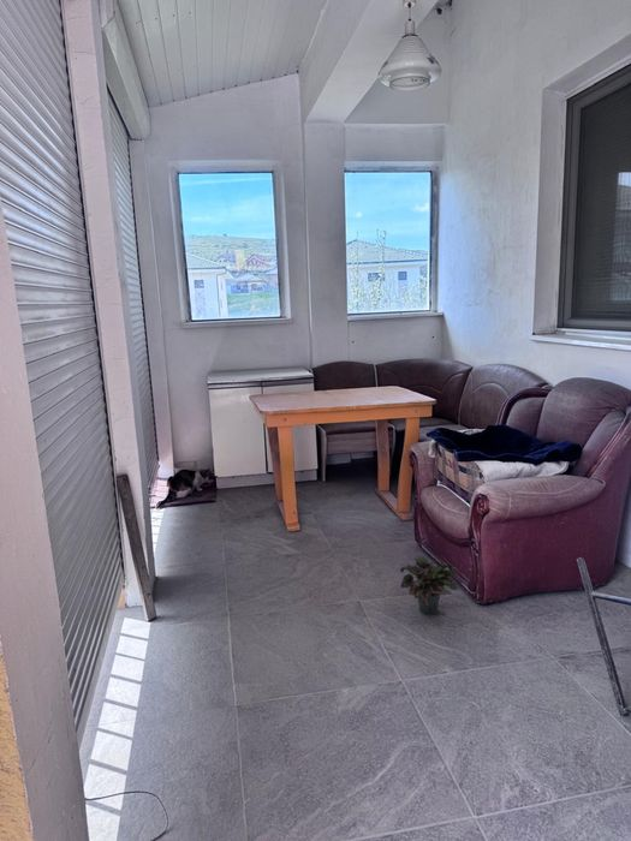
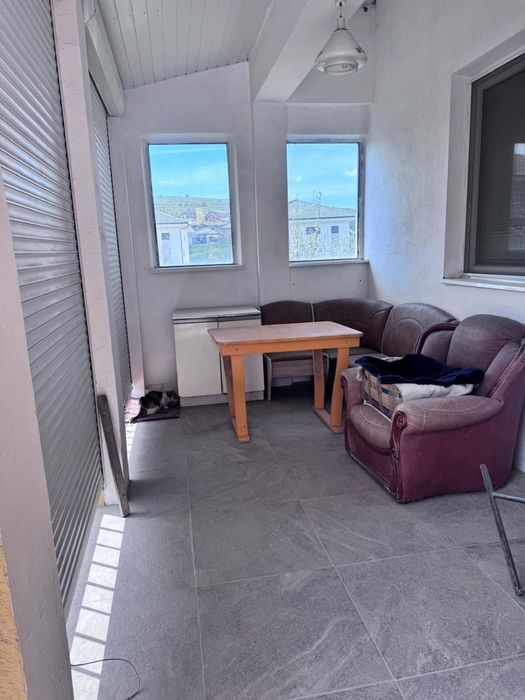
- potted plant (429, 586)
